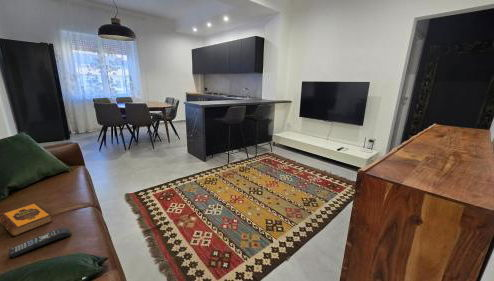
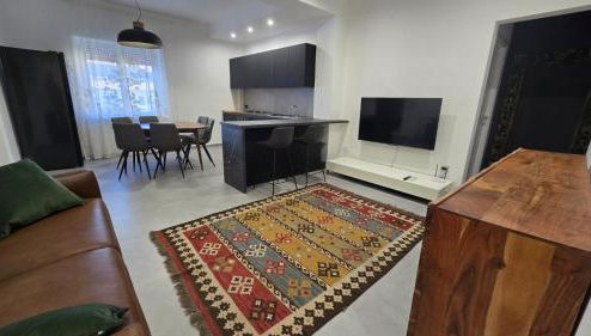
- hardback book (24, 218)
- remote control (42, 240)
